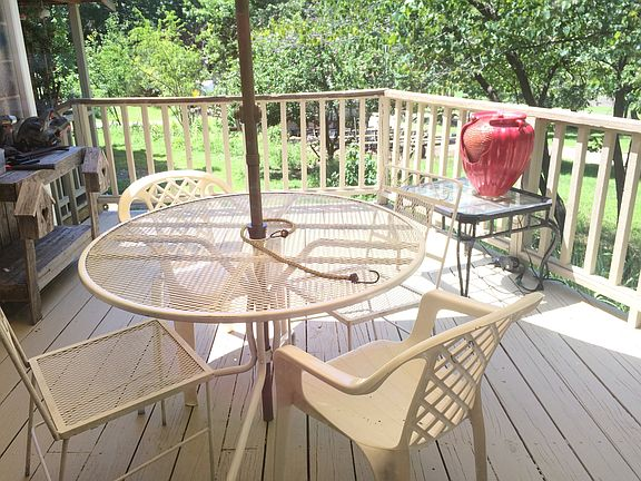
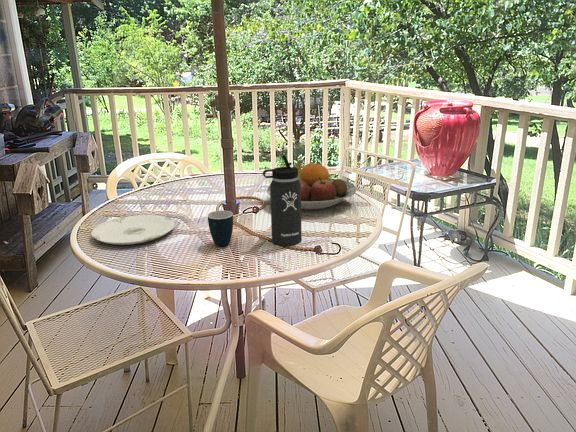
+ mug (219, 230)
+ fruit bowl (311, 185)
+ thermos bottle (282, 199)
+ plate (134, 230)
